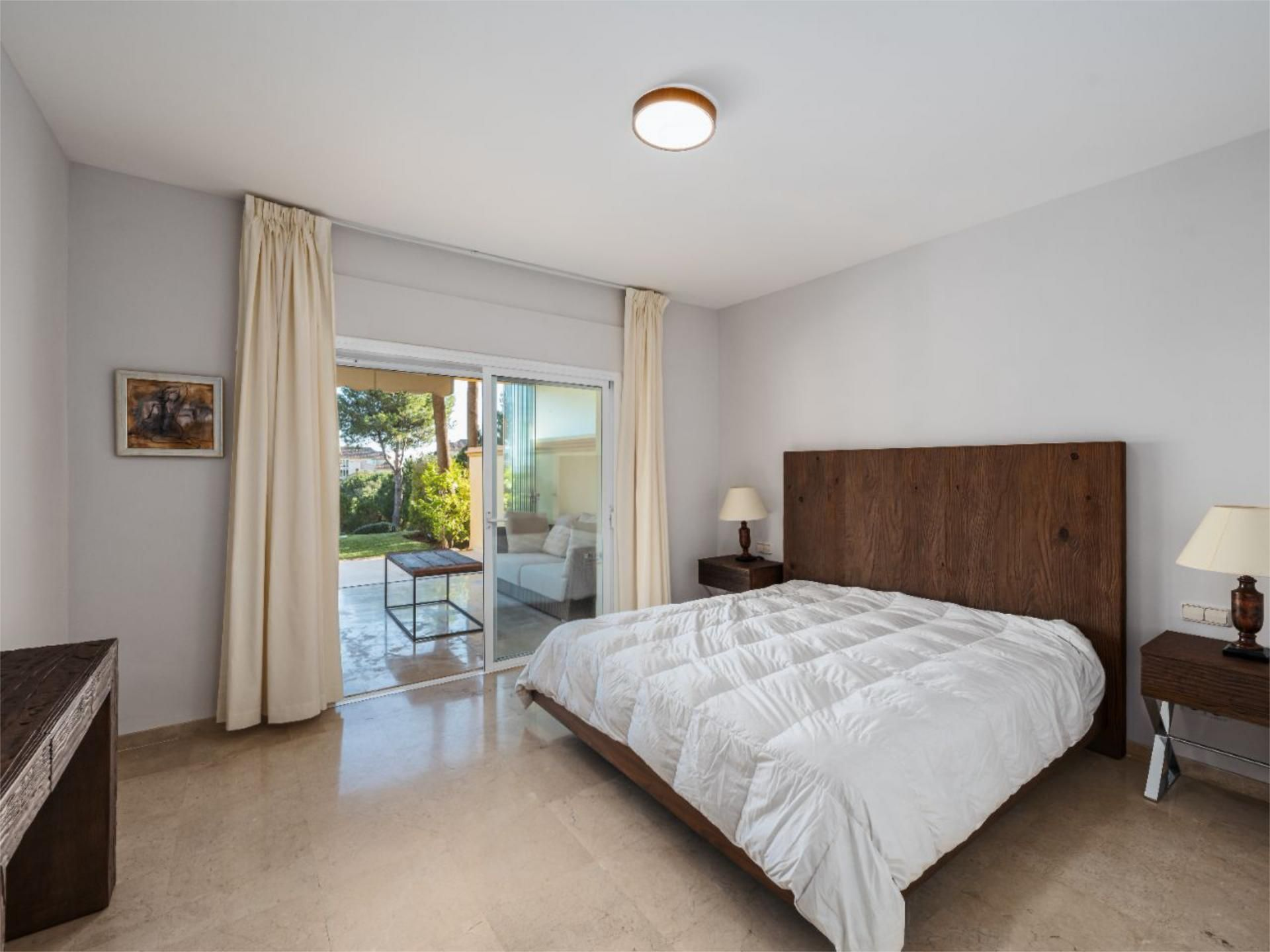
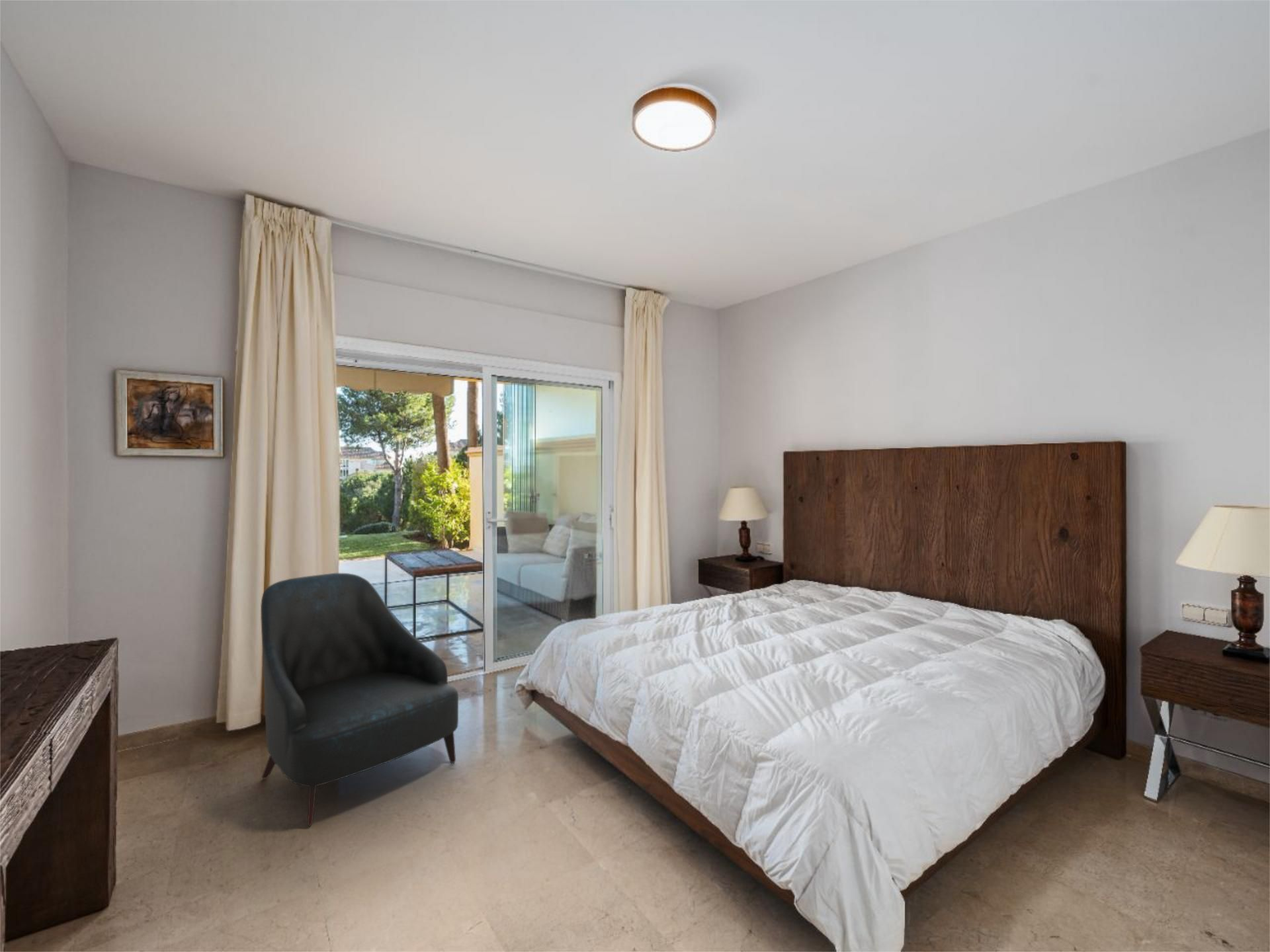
+ armchair (350, 676)
